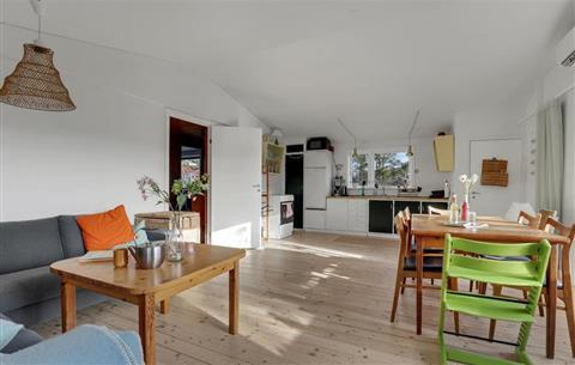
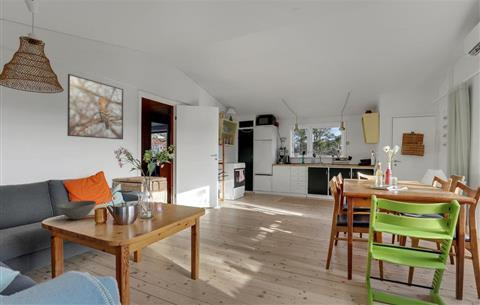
+ bowl (77, 211)
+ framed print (98, 110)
